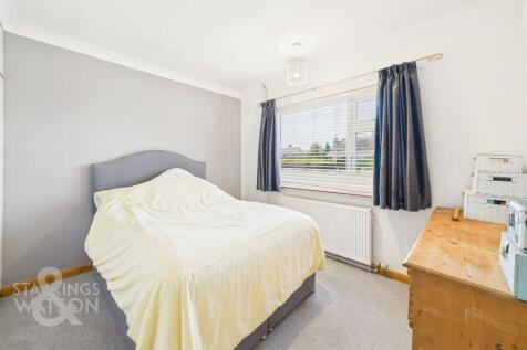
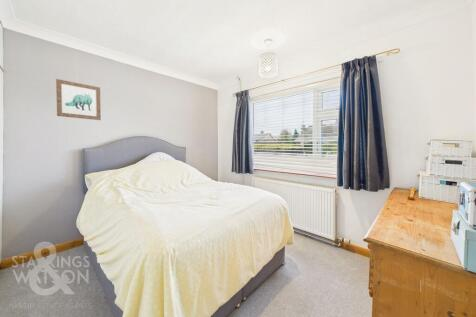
+ wall art (79, 100)
